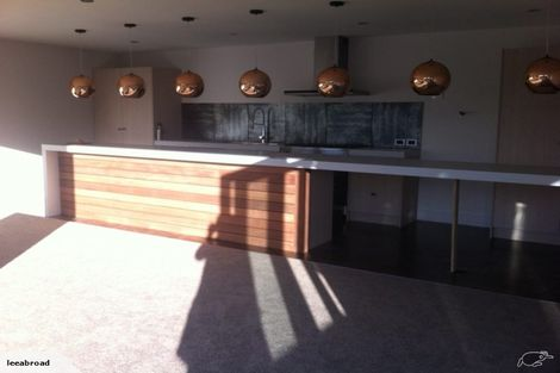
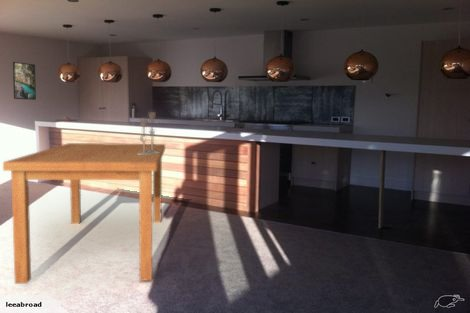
+ candlestick (149, 132)
+ dining table (104, 179)
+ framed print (24, 81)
